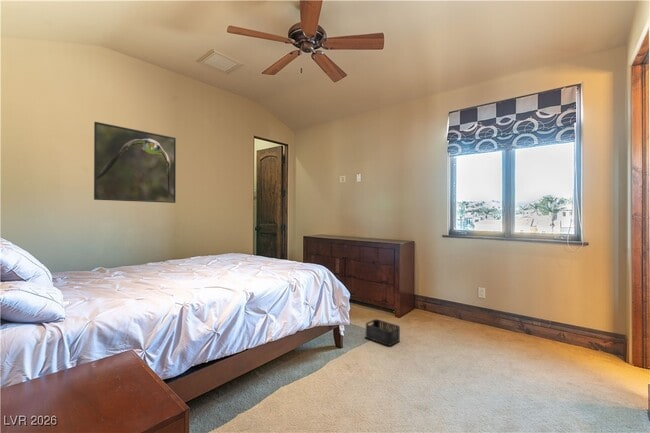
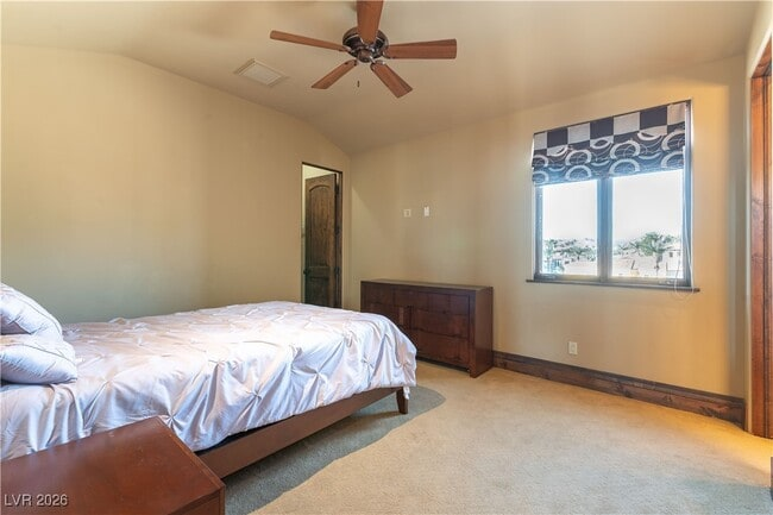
- storage bin (382, 331)
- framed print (138, 165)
